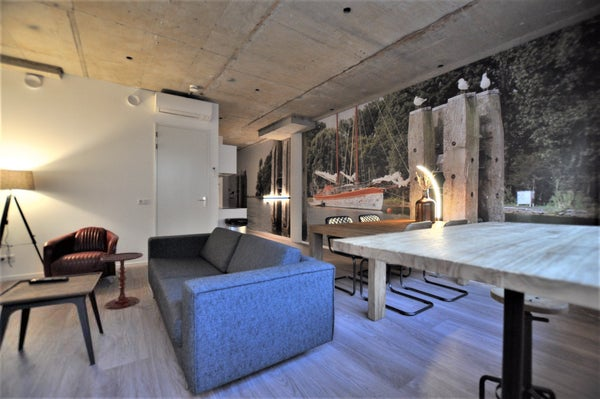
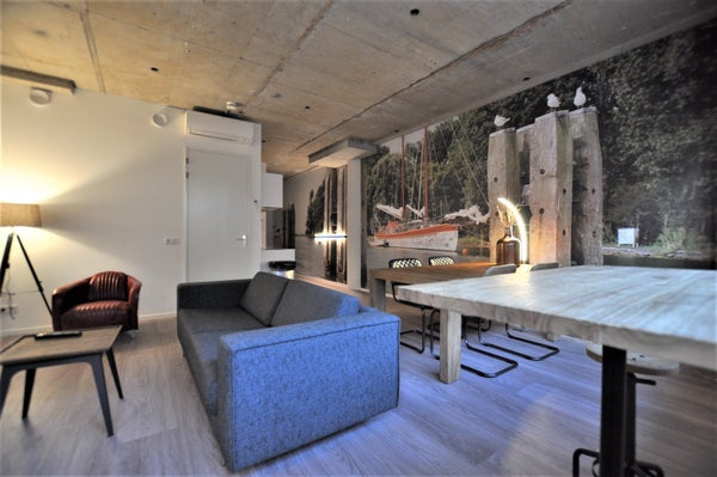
- side table (122, 279)
